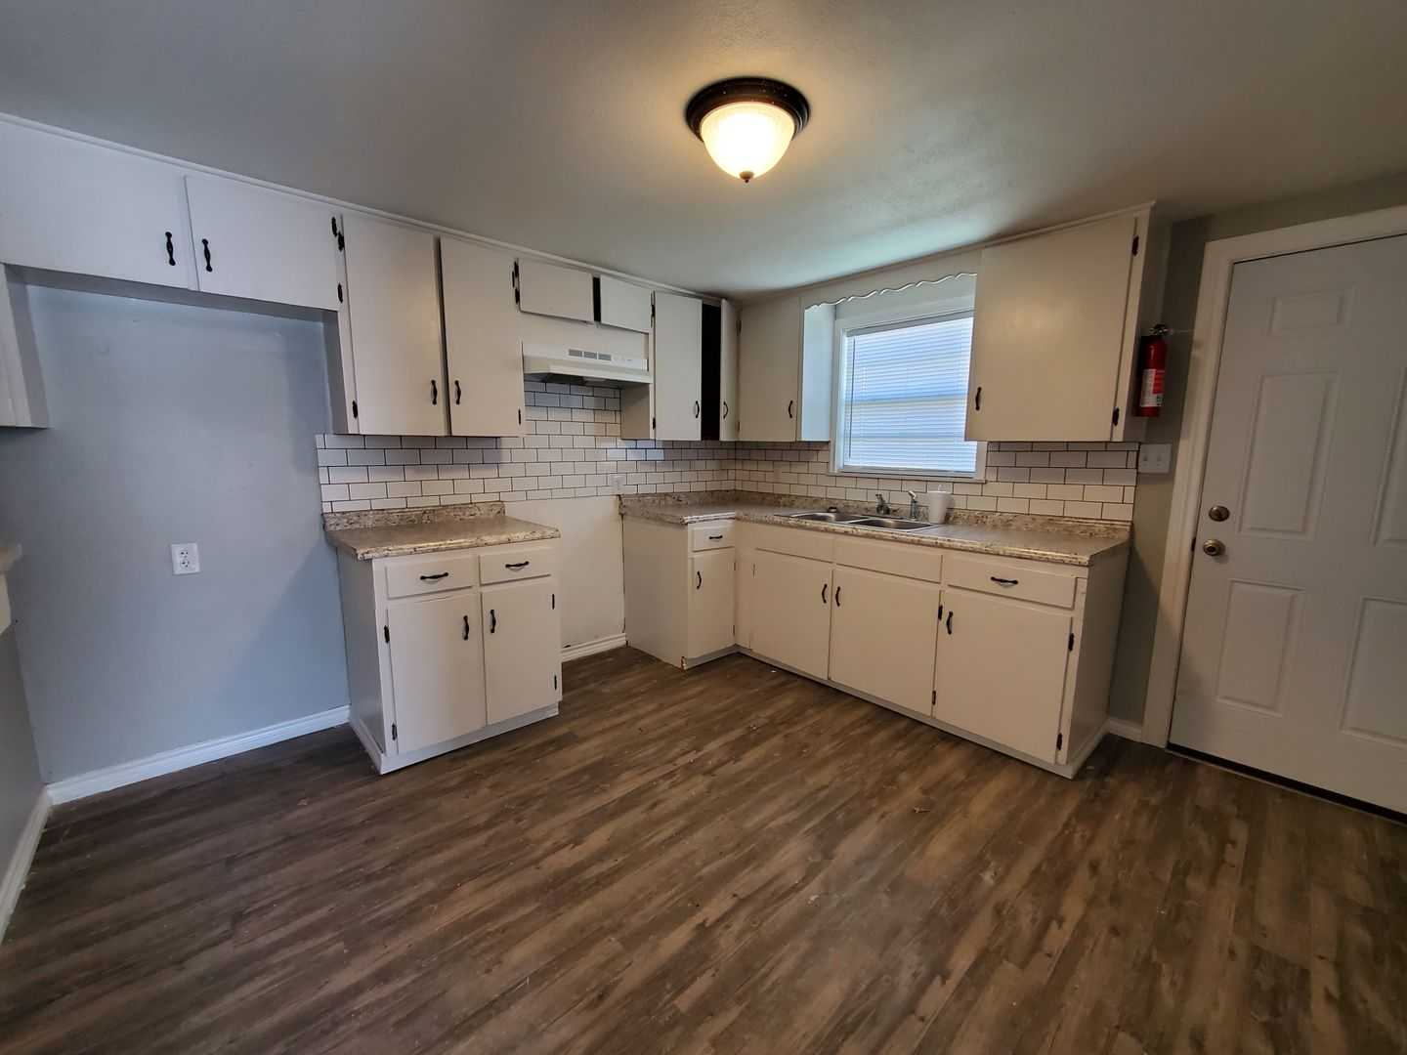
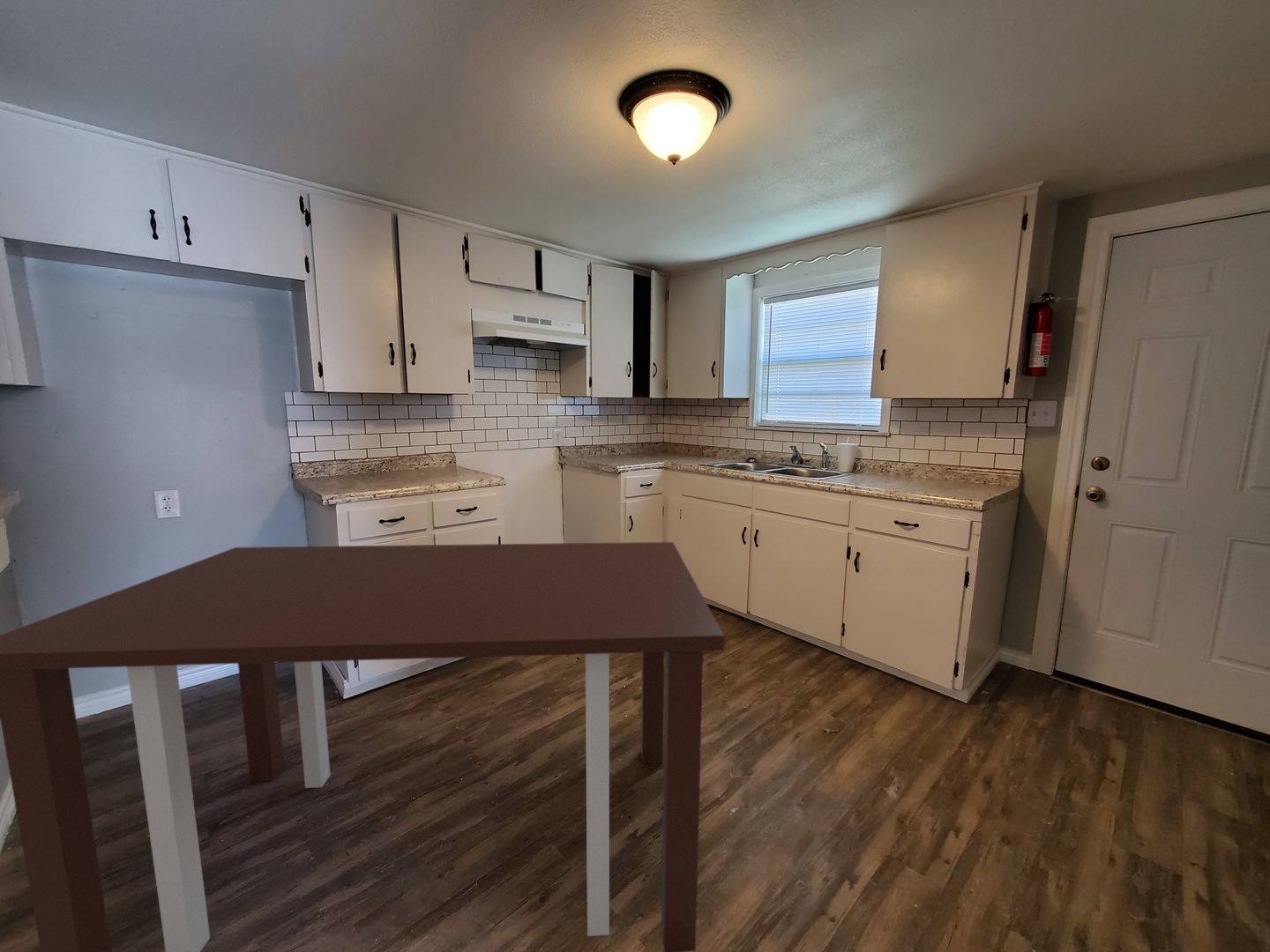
+ dining table (429, 658)
